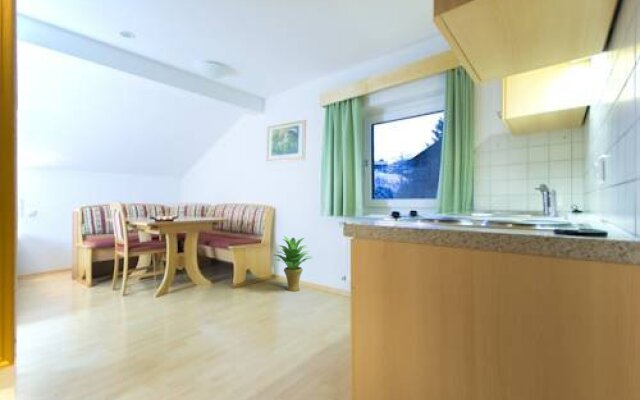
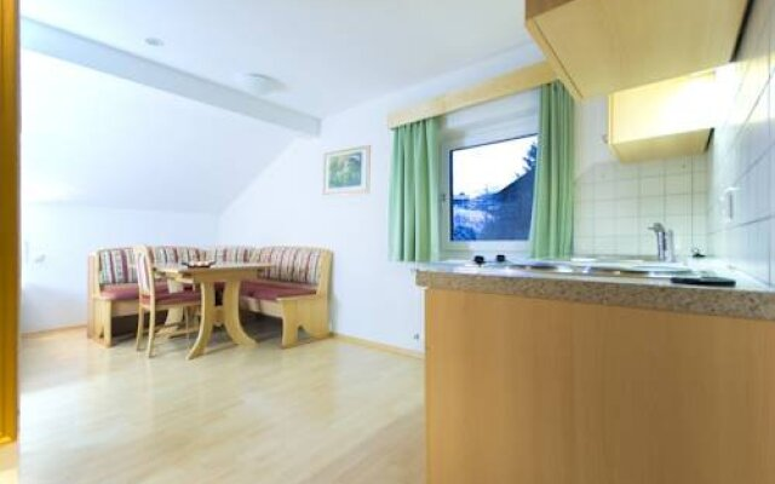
- potted plant (293, 263)
